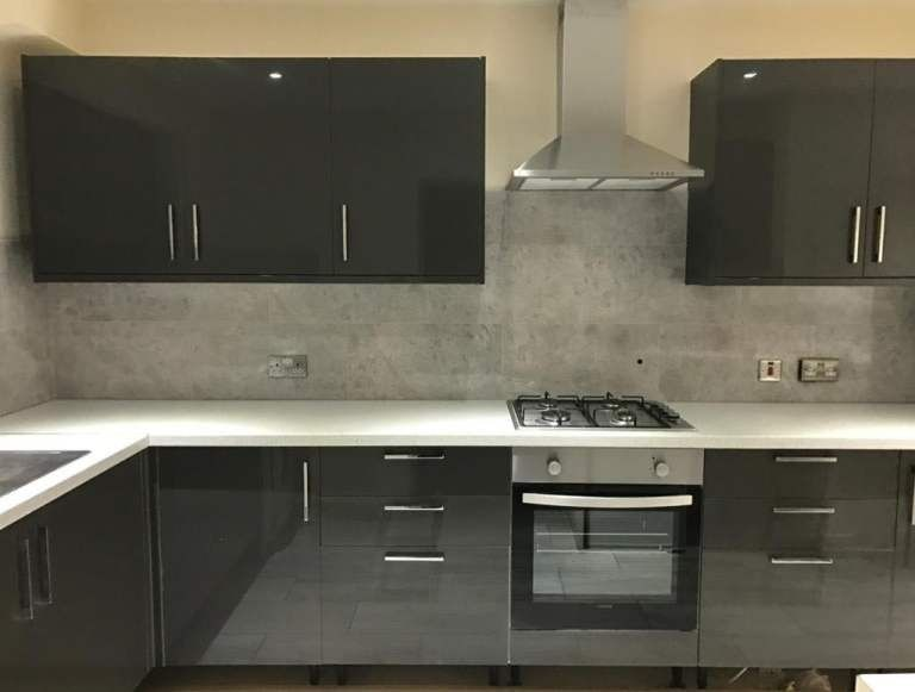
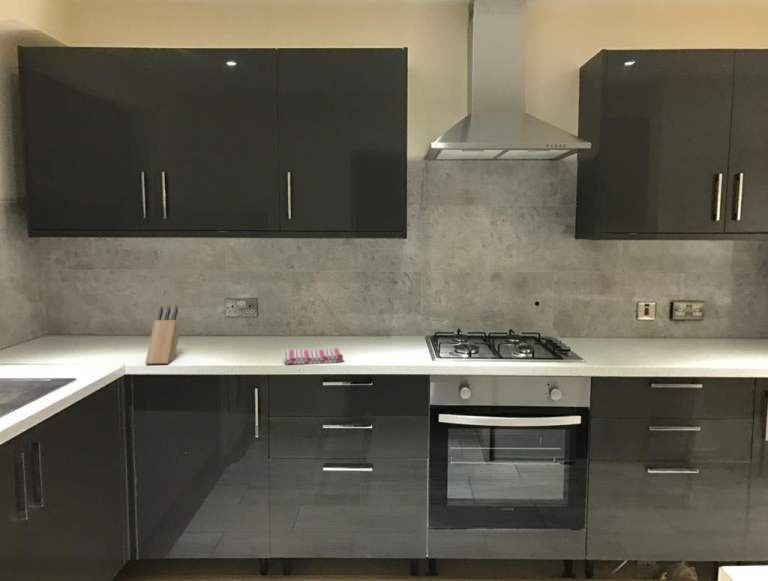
+ dish towel (312, 354)
+ knife block (163, 333)
